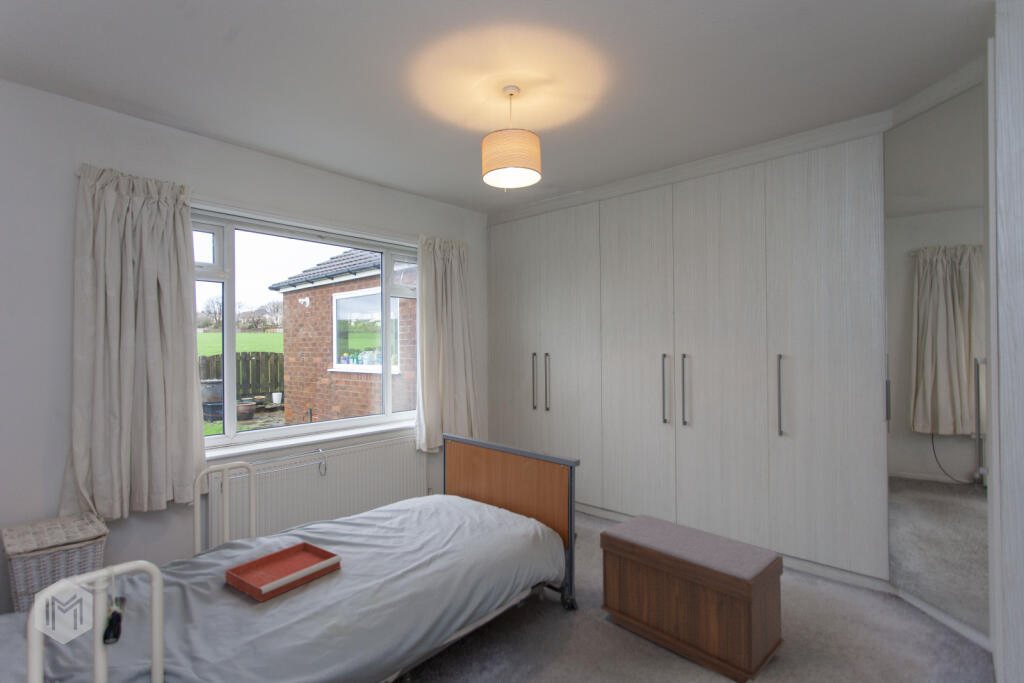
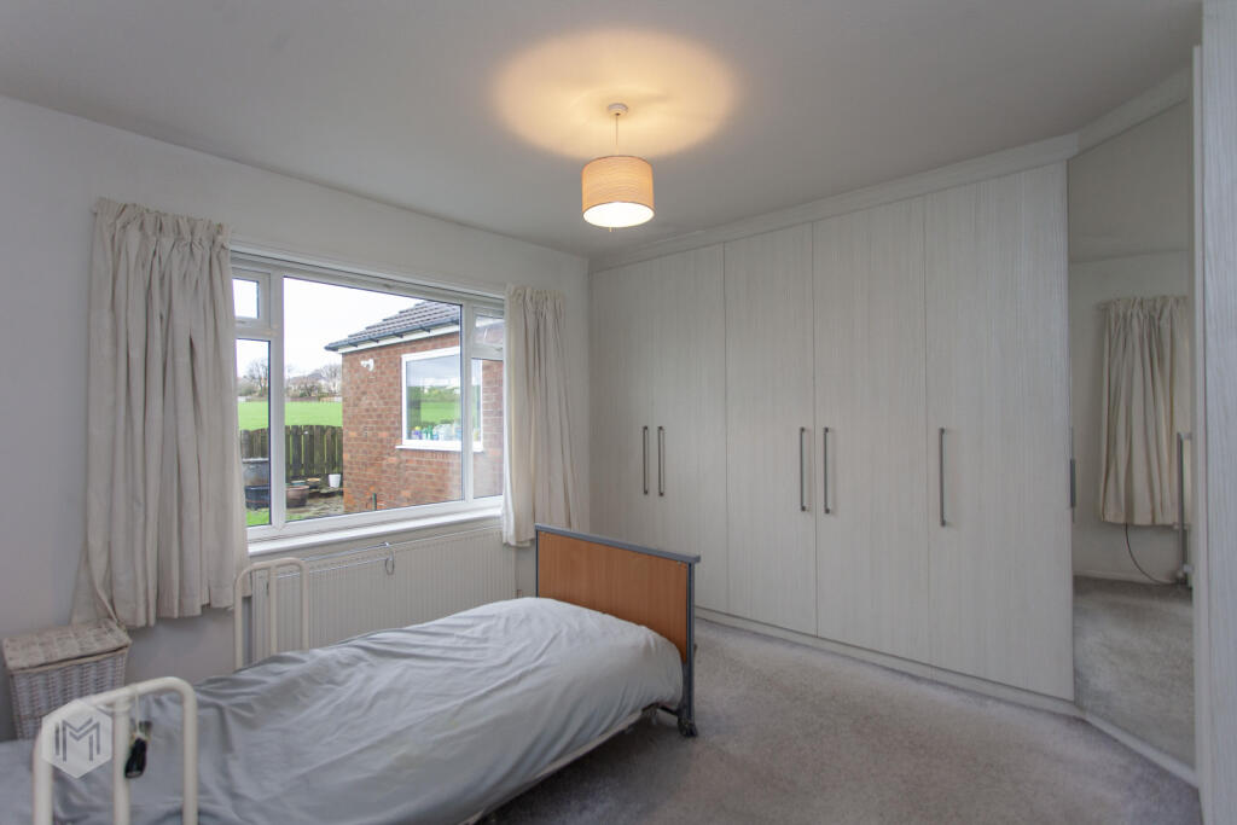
- bench (686, 586)
- tray (285, 568)
